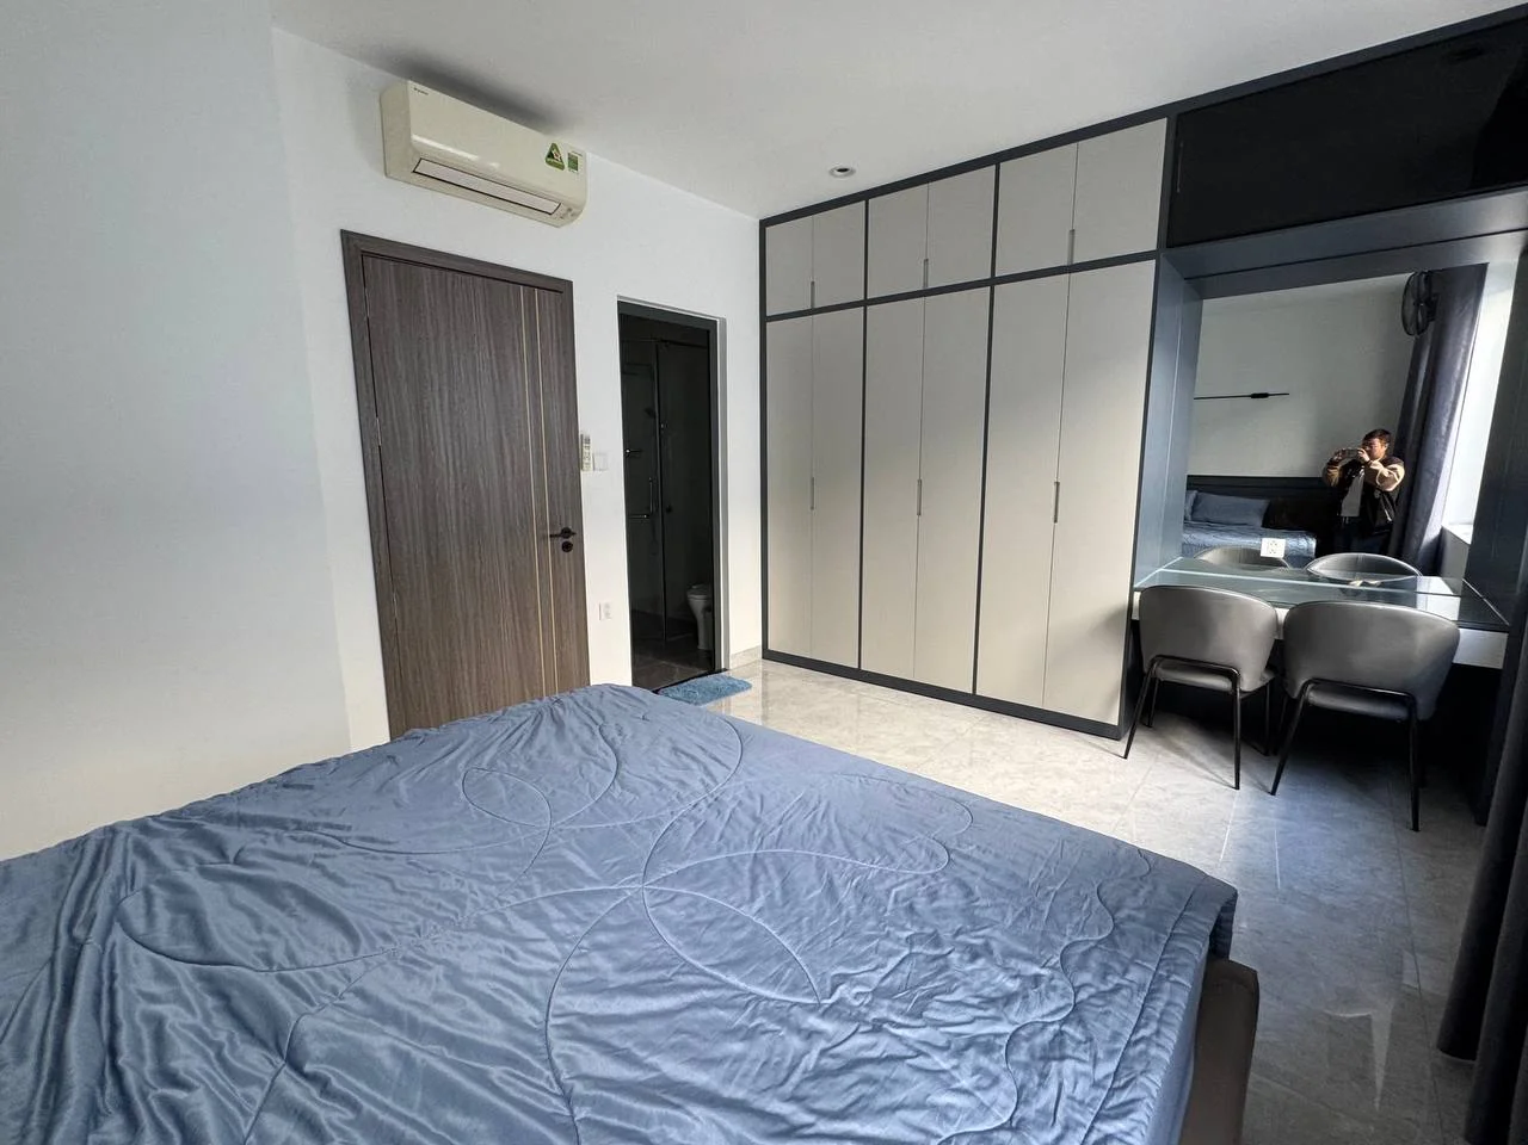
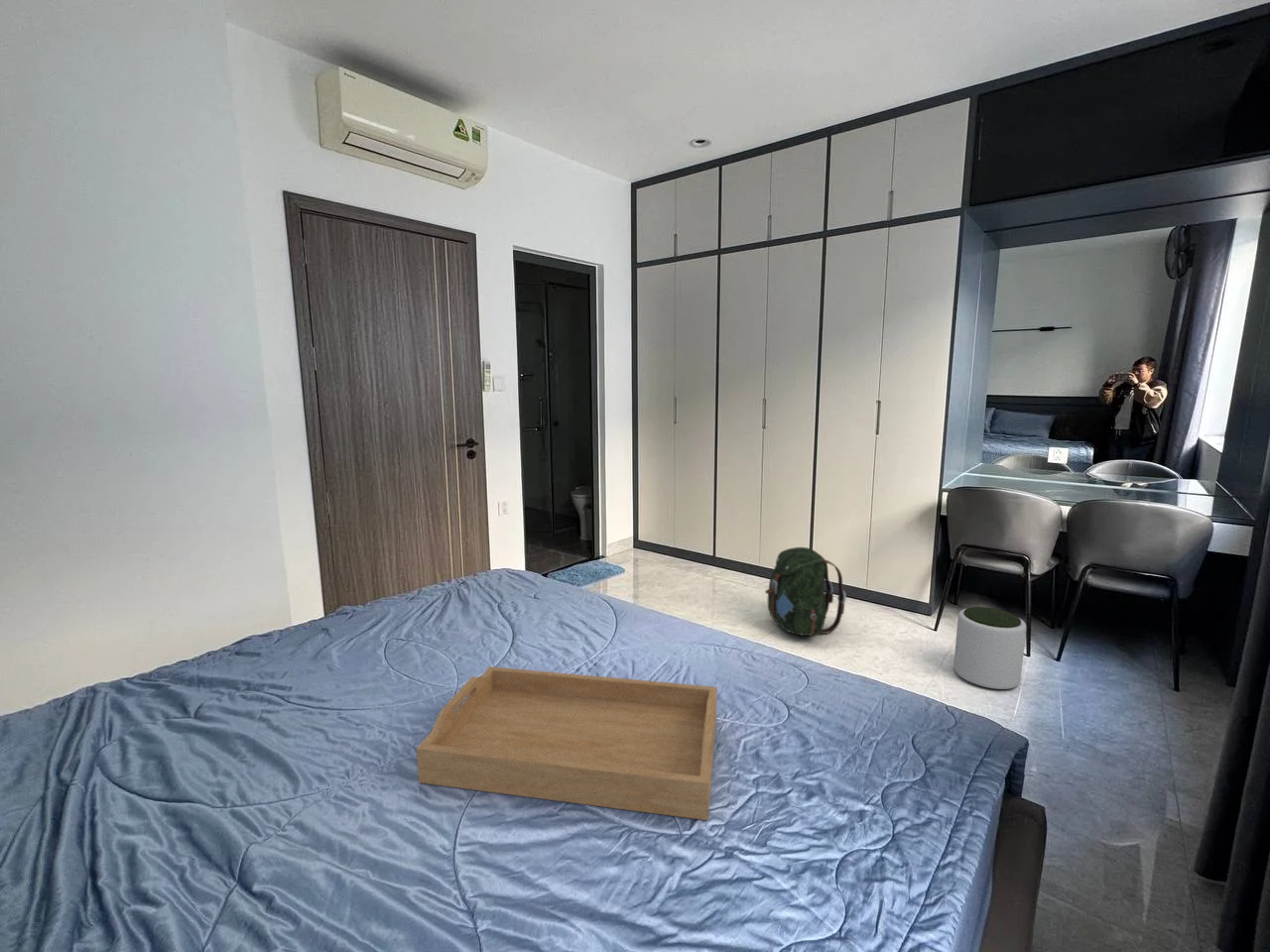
+ serving tray (580, 726)
+ plant pot (988, 647)
+ backpack (802, 590)
